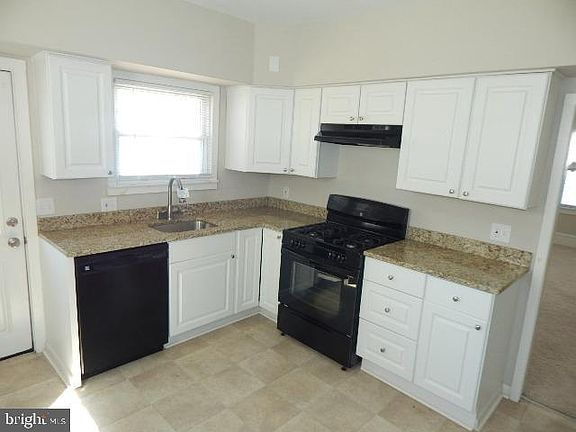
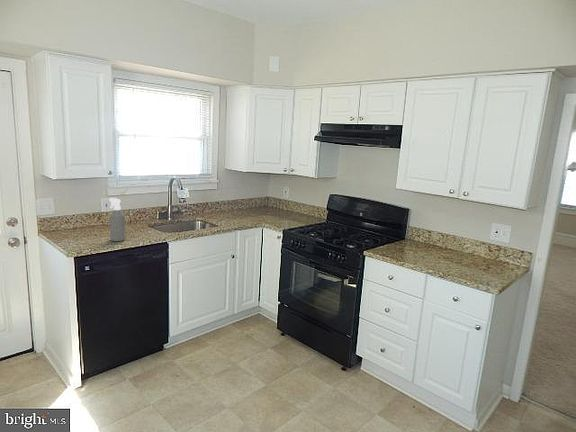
+ spray bottle (116, 219)
